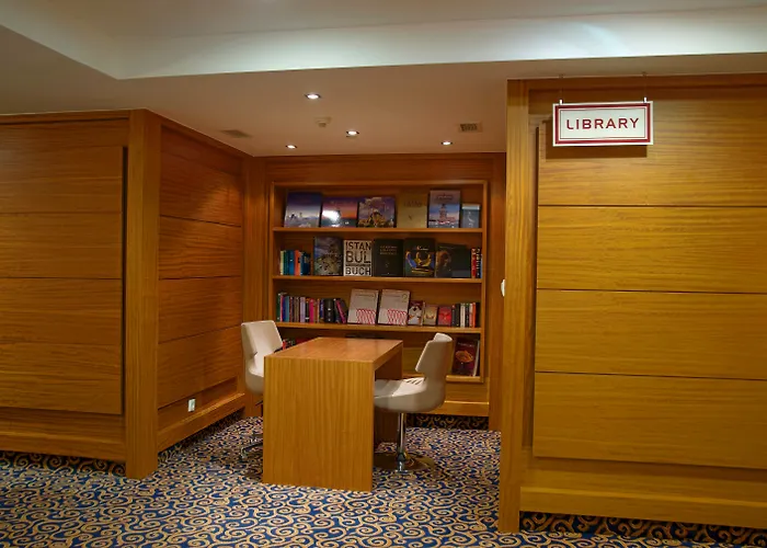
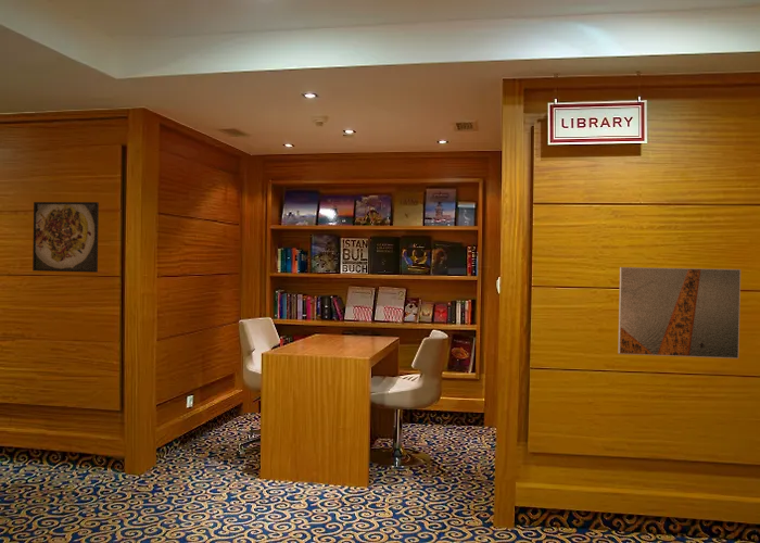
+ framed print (65, 237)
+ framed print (677, 312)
